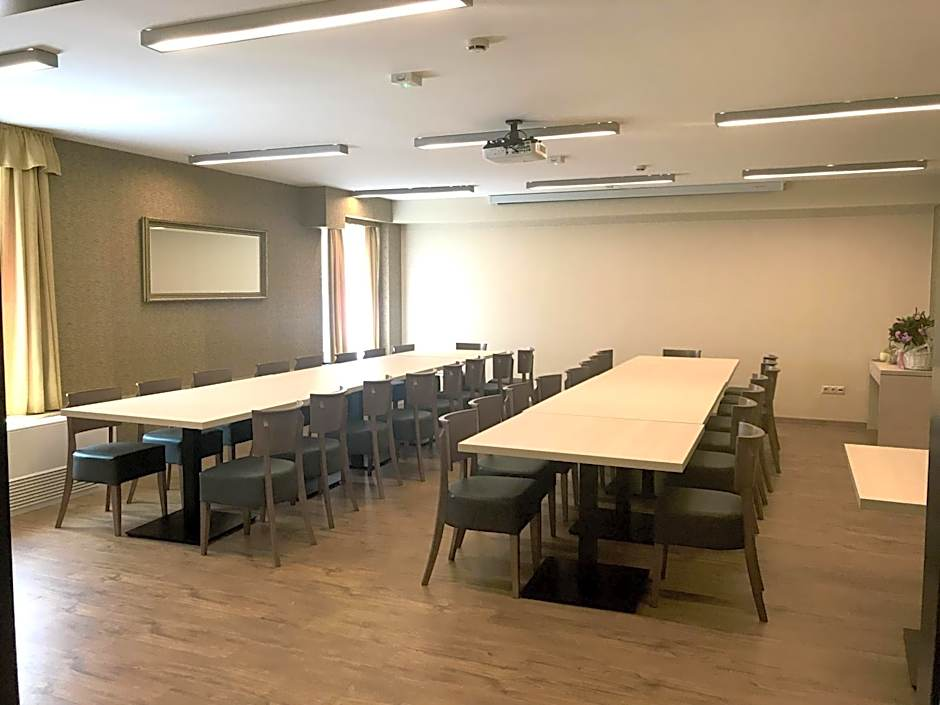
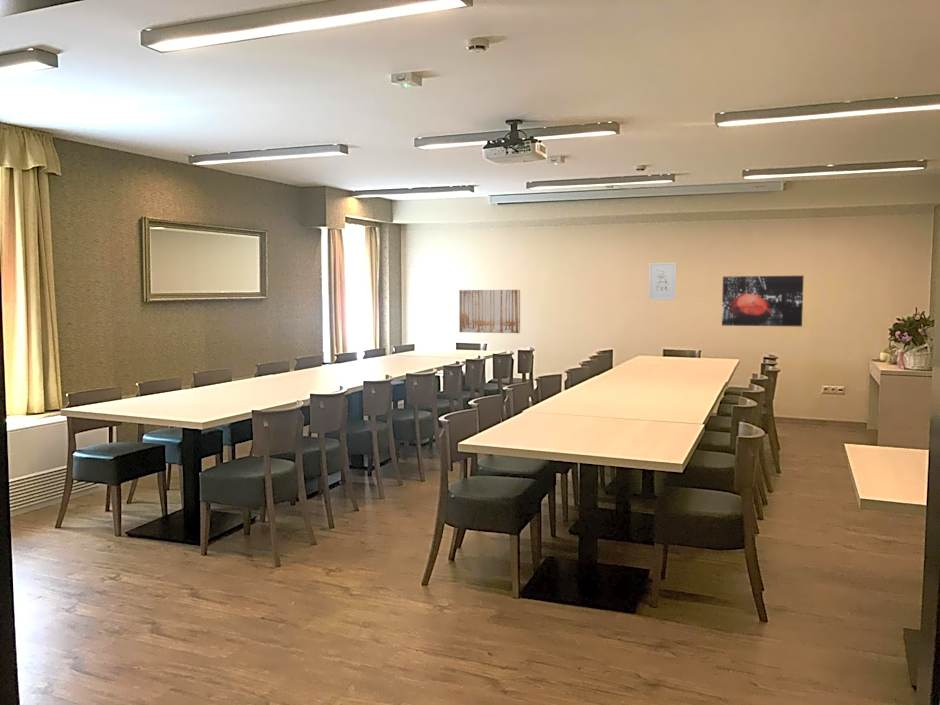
+ wall art (489, 311)
+ wall art (662, 281)
+ wall art (761, 301)
